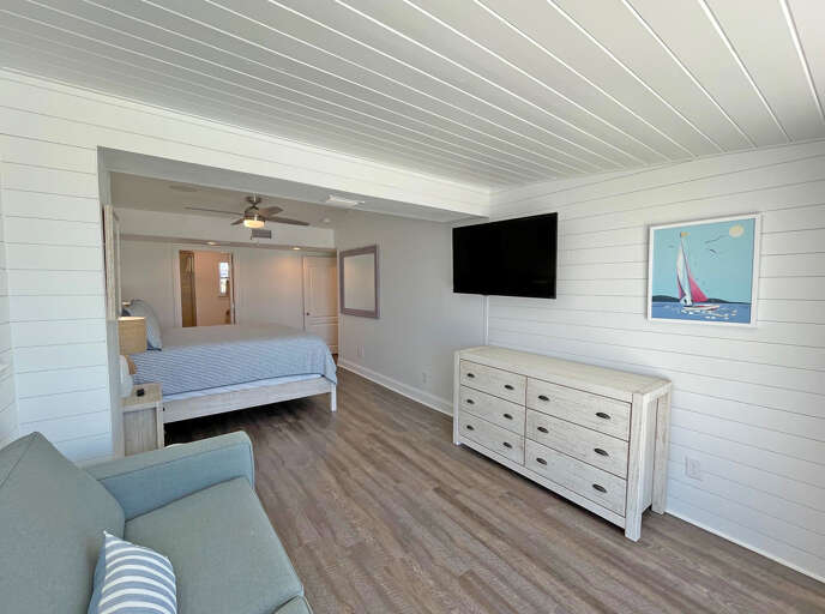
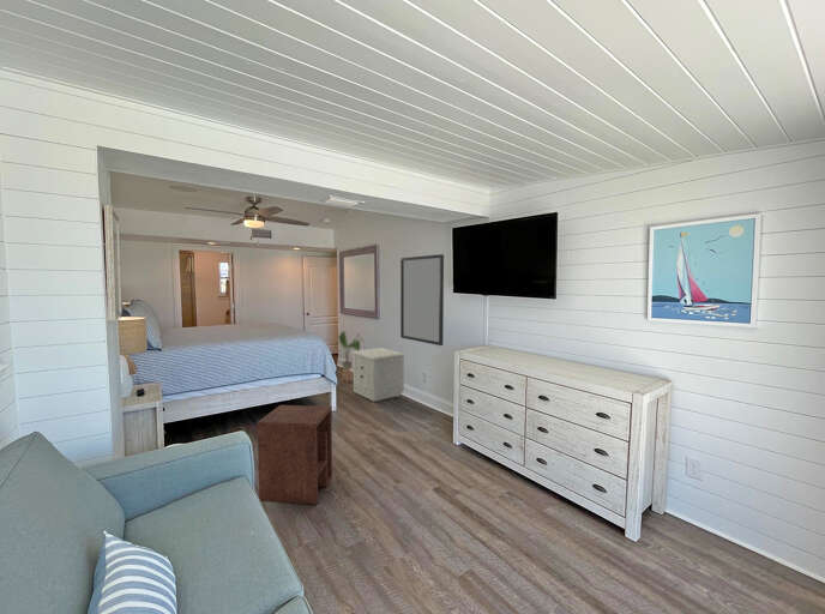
+ house plant (348, 355)
+ nightstand (377, 373)
+ side table (296, 451)
+ home mirror (420, 299)
